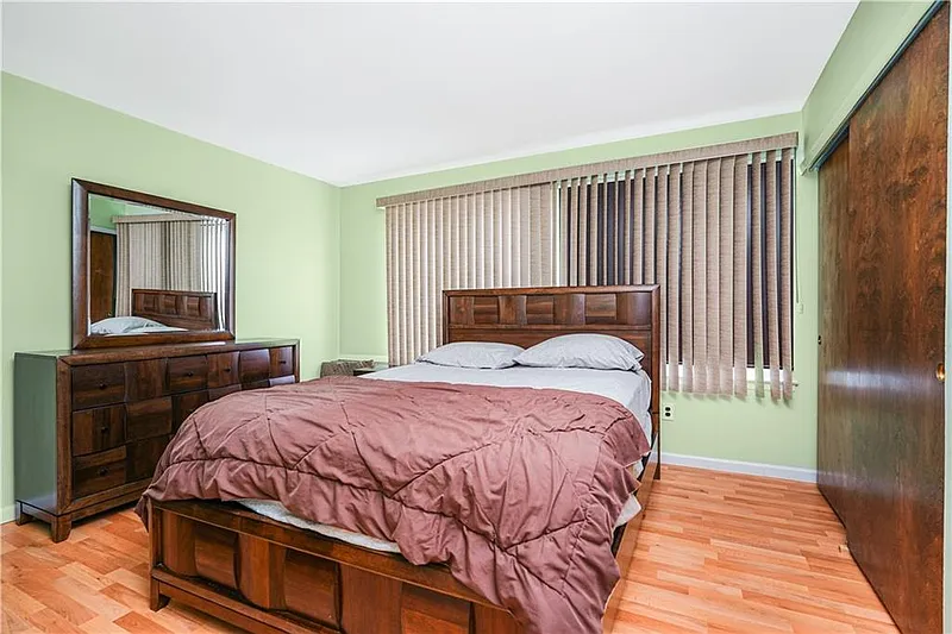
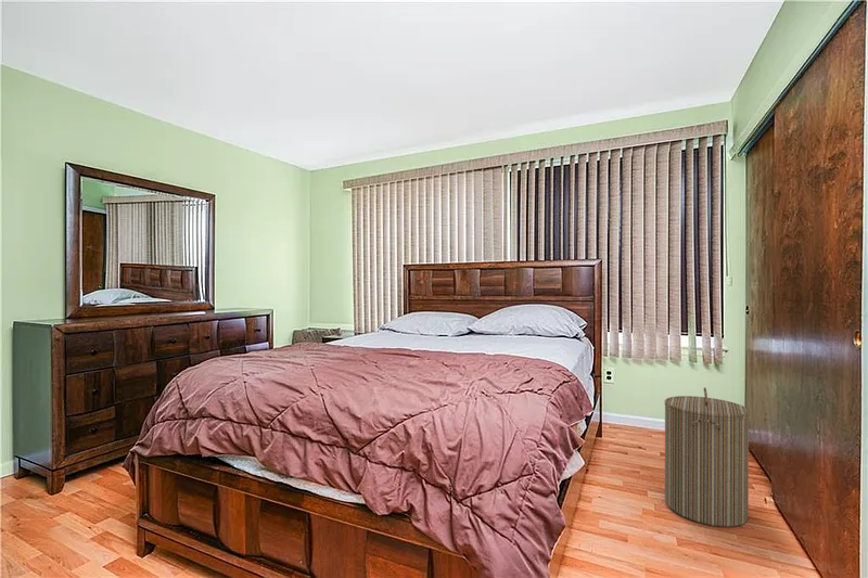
+ laundry hamper (704, 448)
